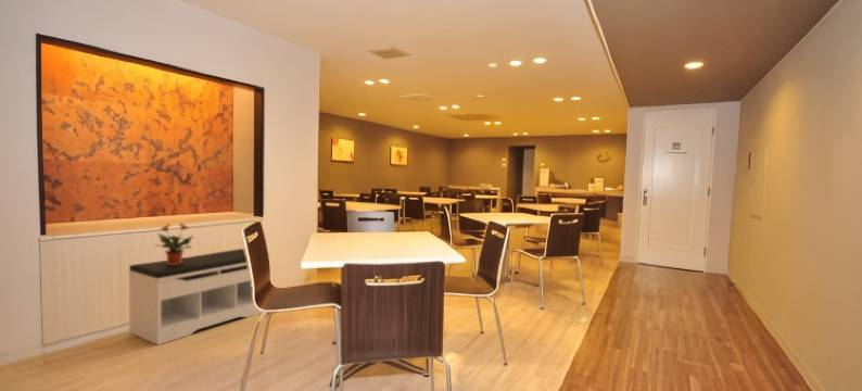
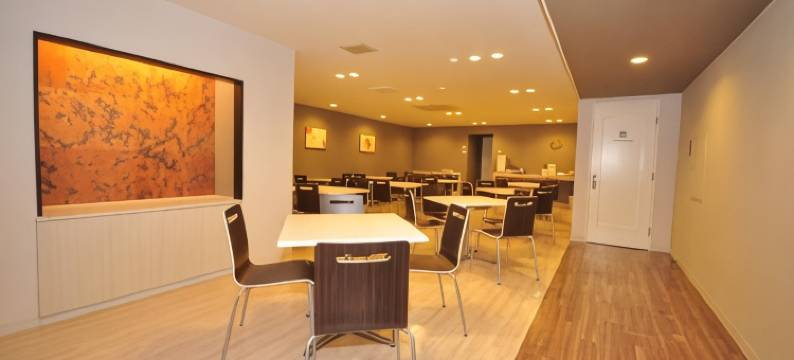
- potted plant (174, 242)
- bench (205, 289)
